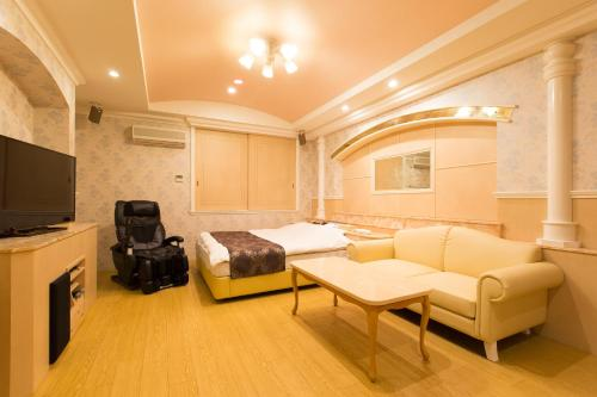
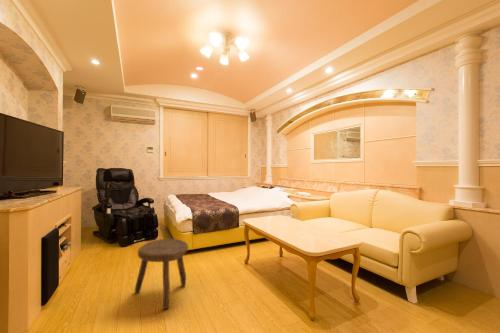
+ stool (163, 269)
